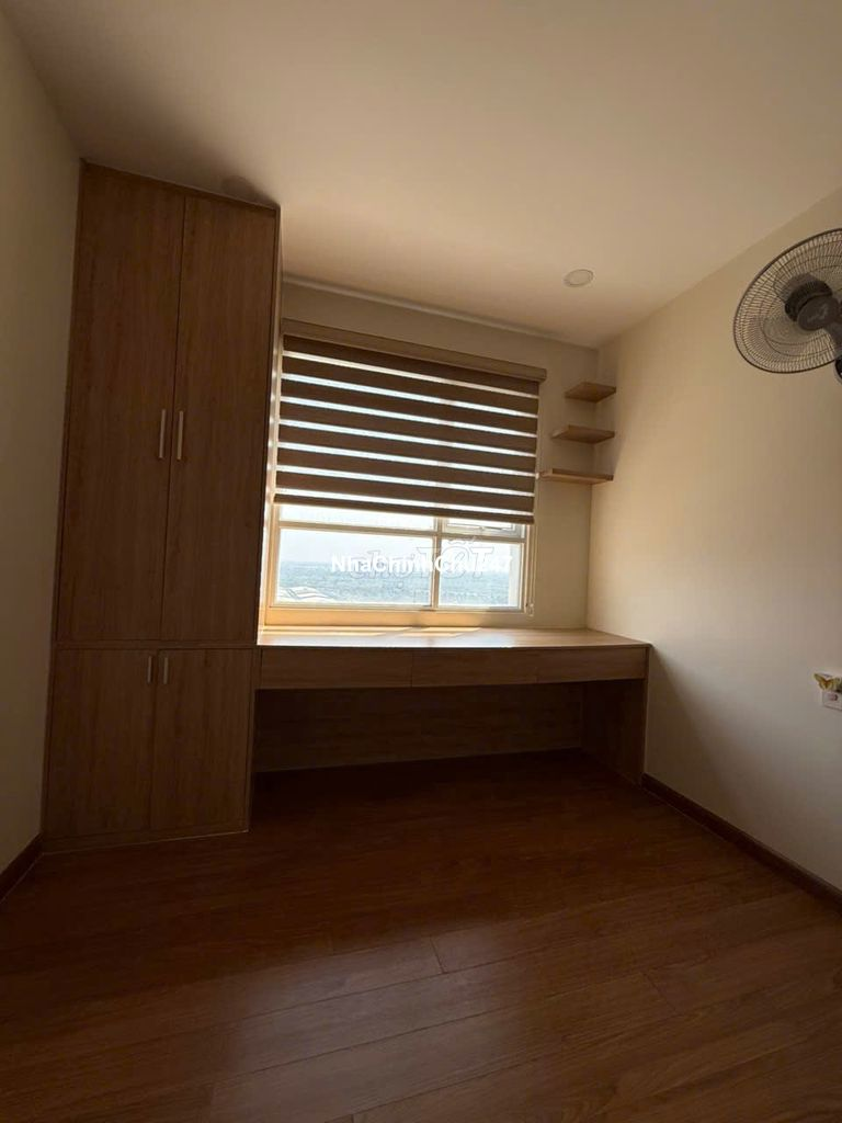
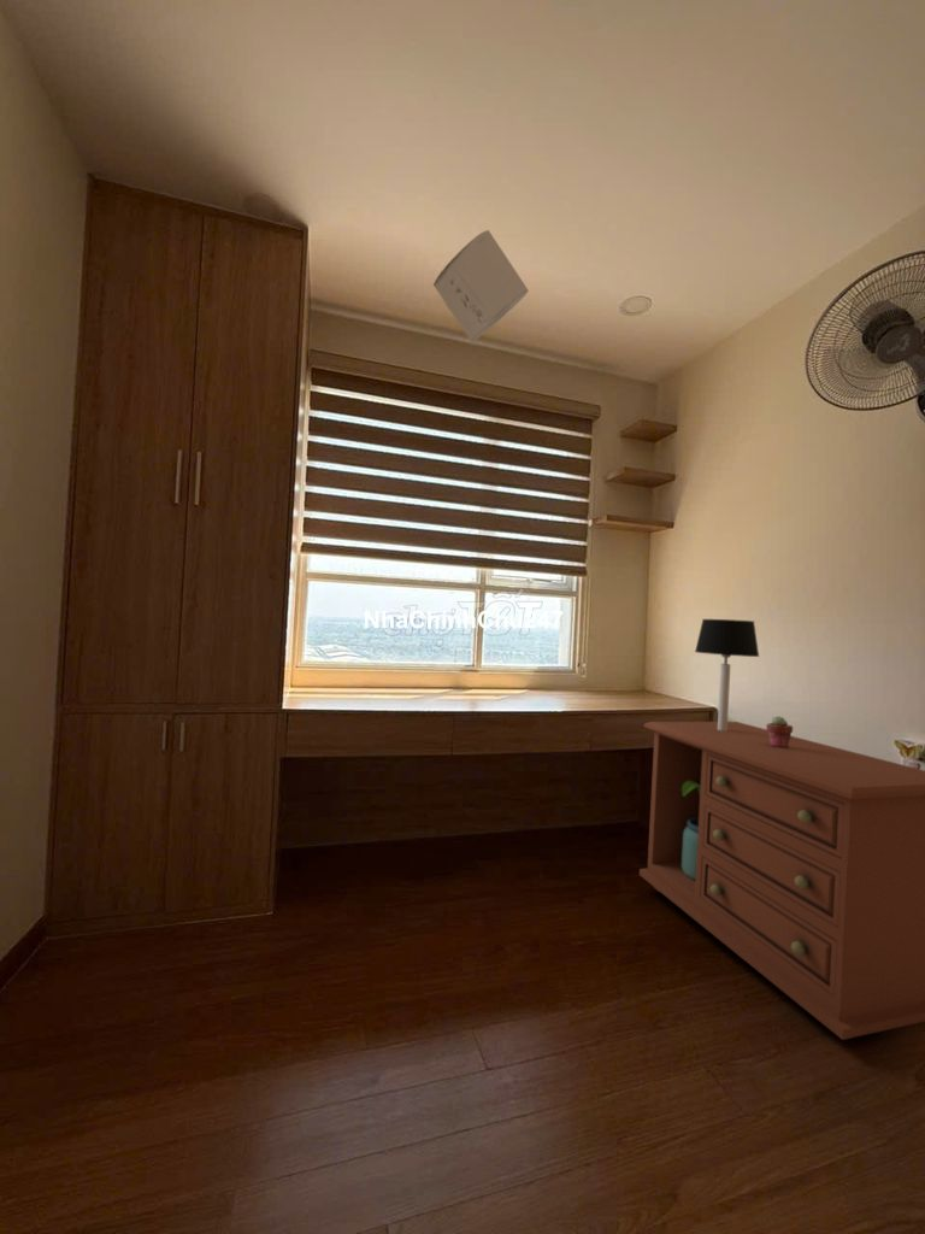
+ table lamp (725, 674)
+ dresser (773, 844)
+ toilet paper roll (481, 288)
+ potted succulent (779, 730)
